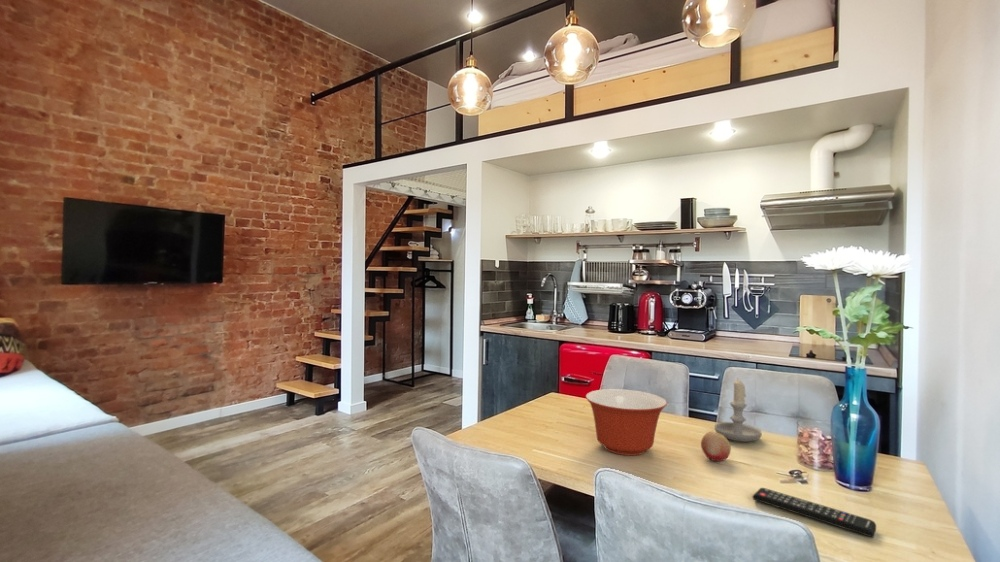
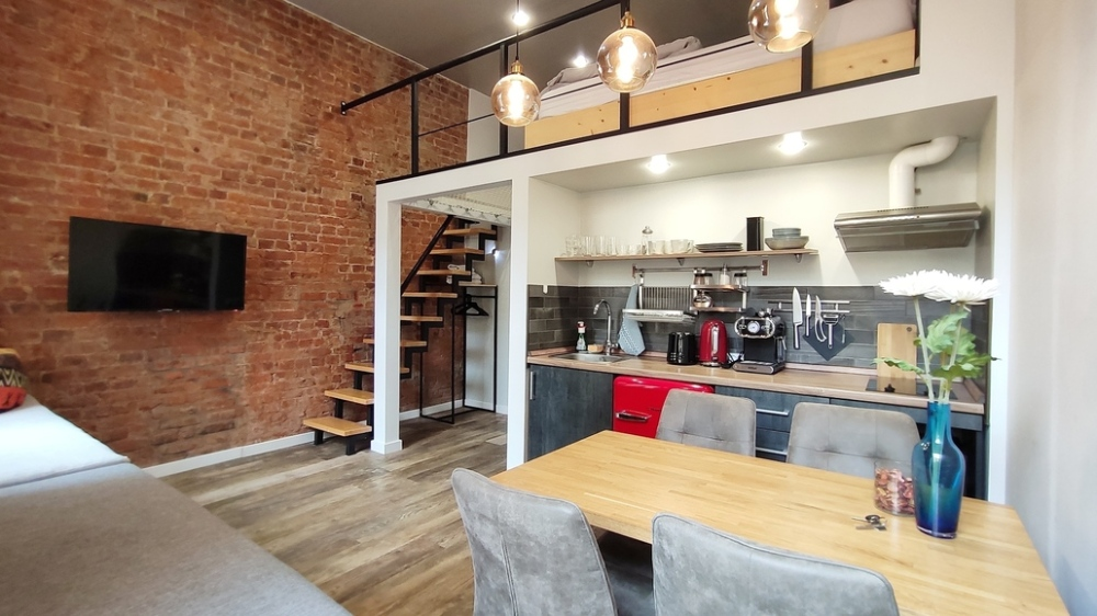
- mixing bowl (625, 423)
- remote control (810, 510)
- candle (738, 408)
- fruit (715, 446)
